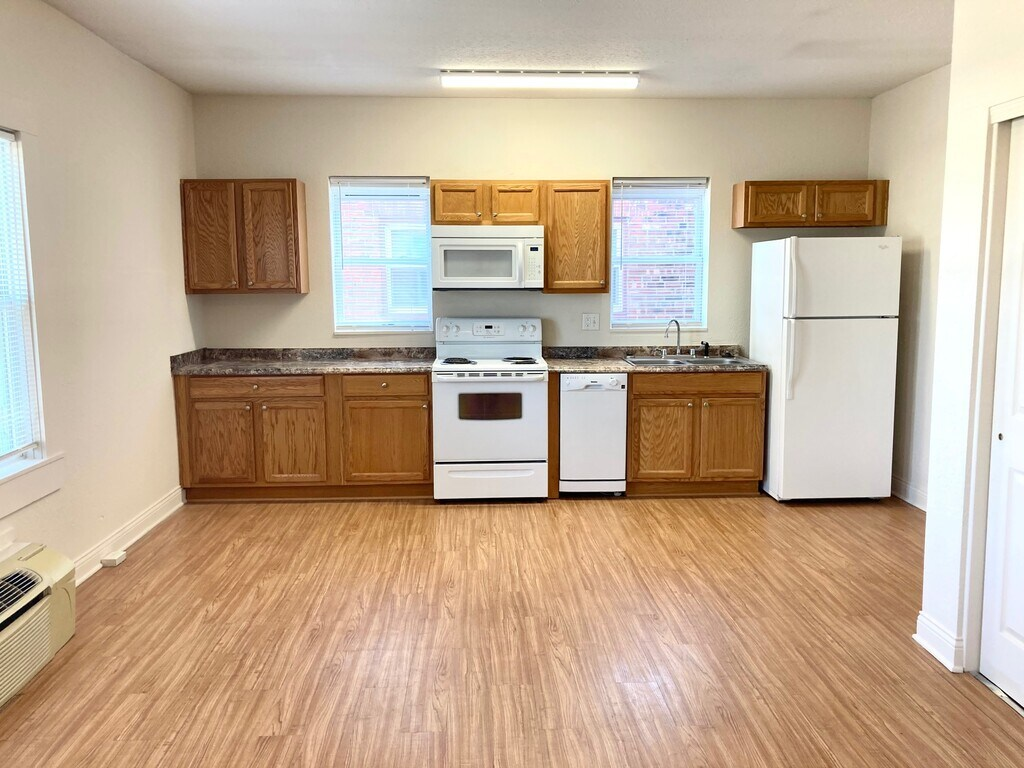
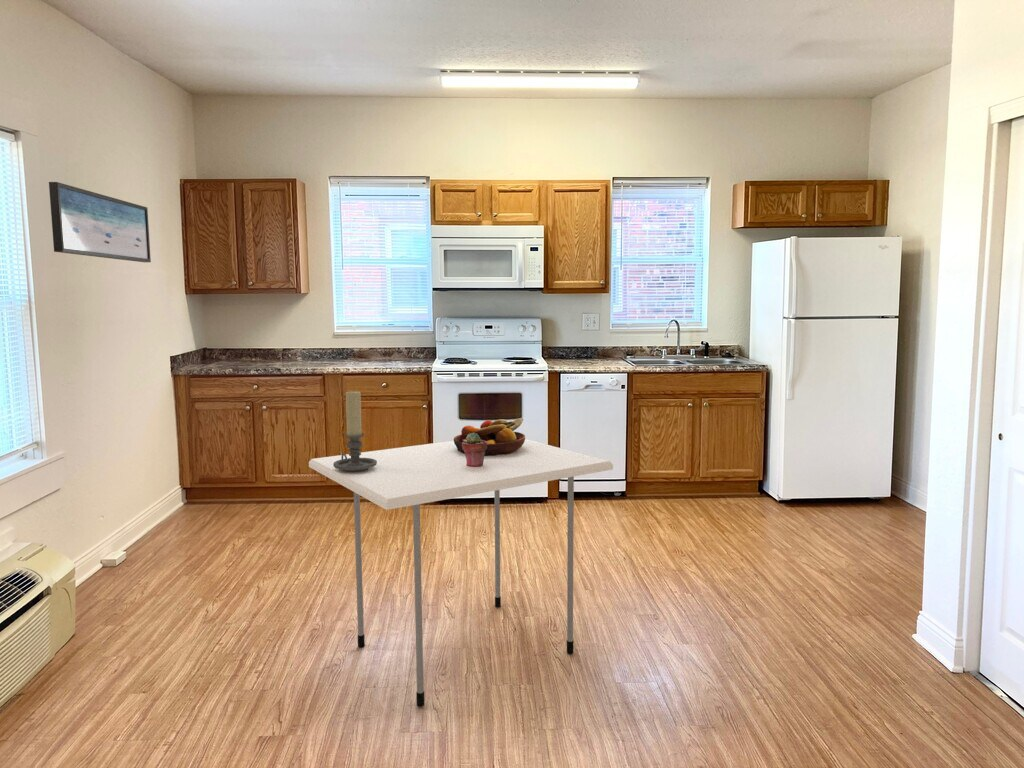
+ wall art (106, 227)
+ dining table (495, 555)
+ candle holder (352, 428)
+ potted succulent (474, 448)
+ fruit bowl (489, 433)
